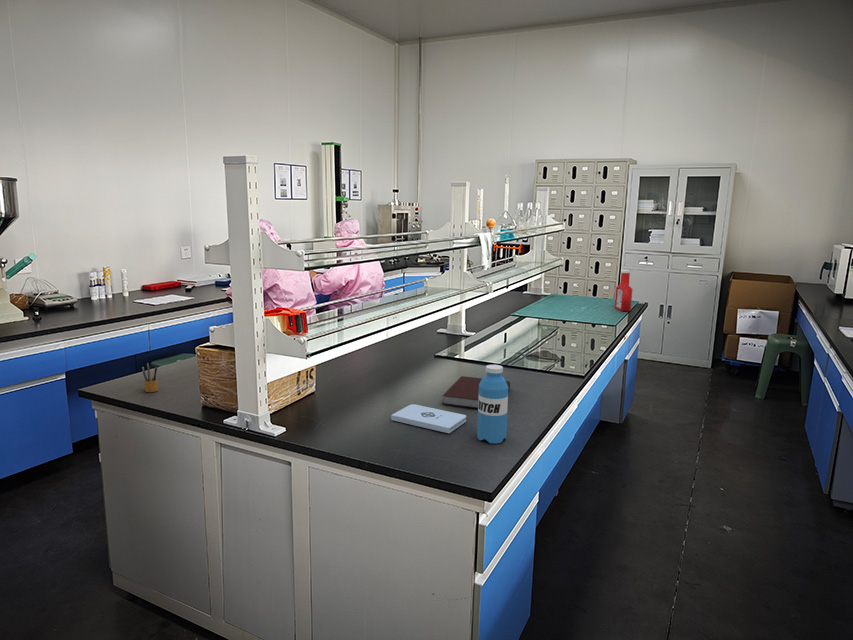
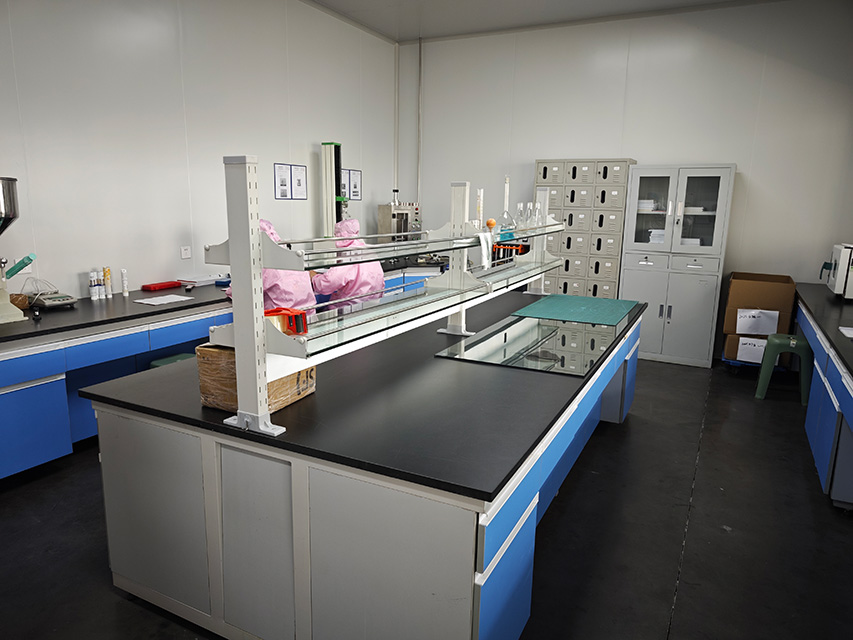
- water bottle (492, 402)
- notepad (429, 417)
- pencil box (150, 377)
- soap bottle (624, 289)
- notebook (477, 392)
